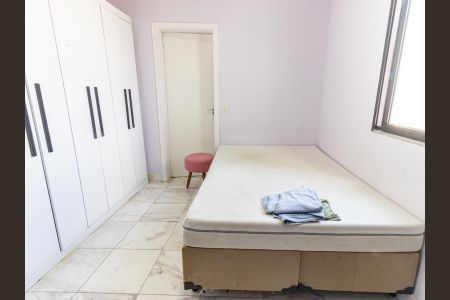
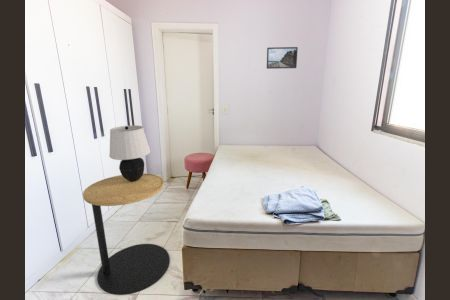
+ table lamp (131, 153)
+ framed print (281, 58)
+ side table (134, 245)
